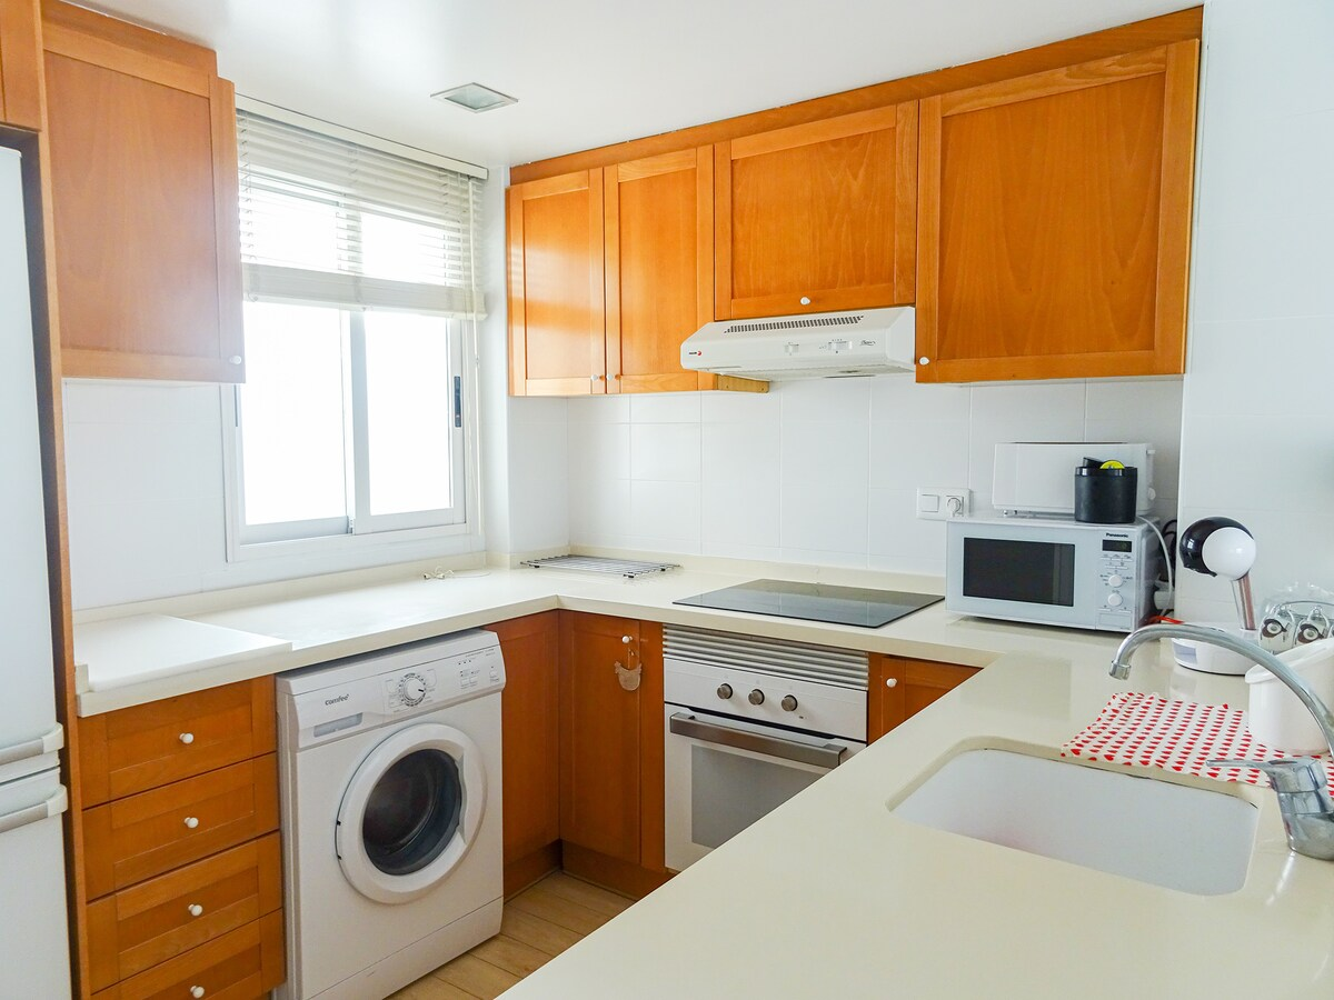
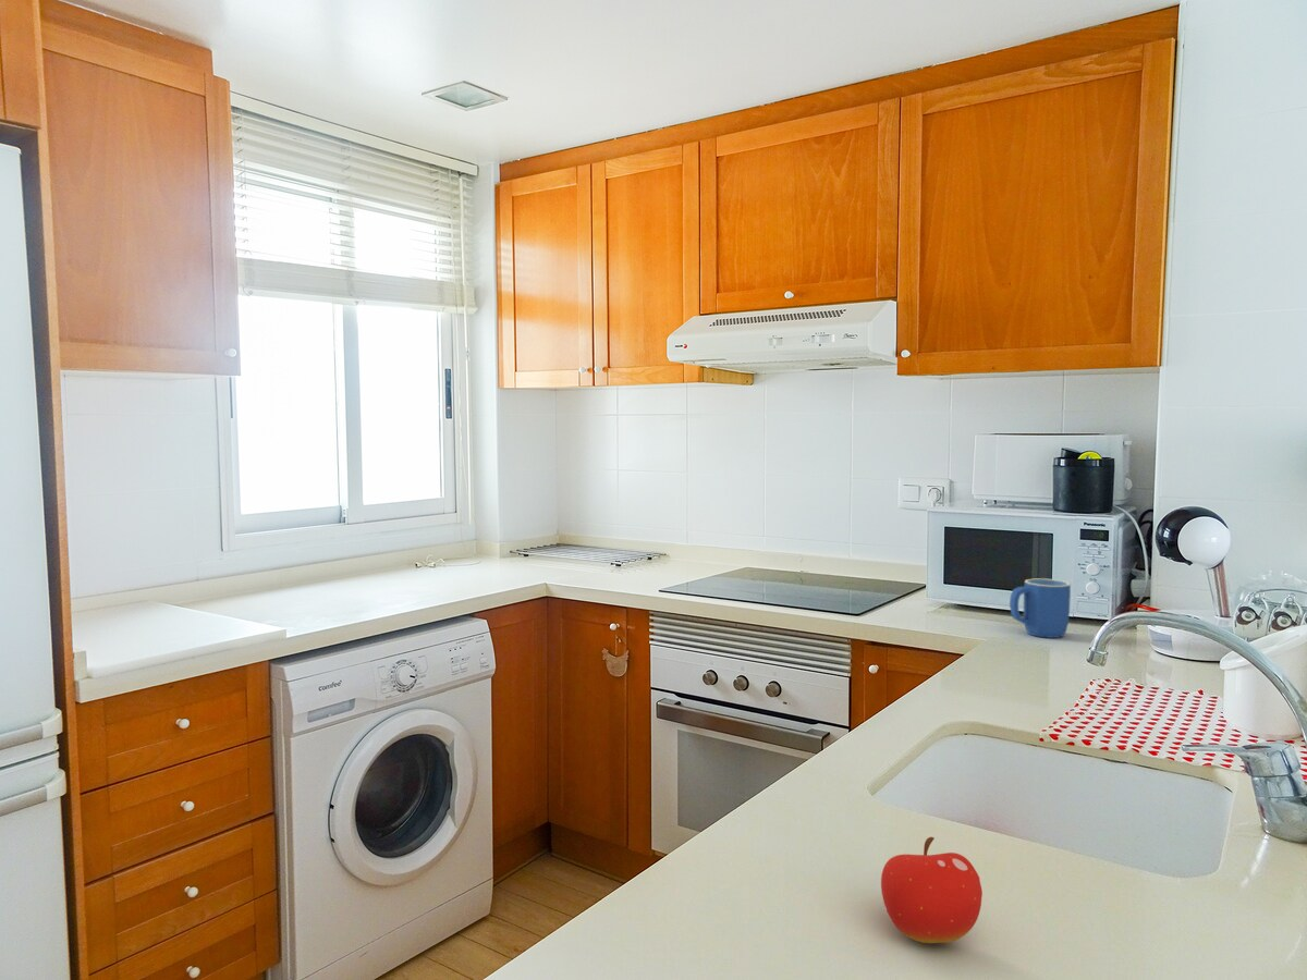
+ mug (1041, 608)
+ fruit (929, 891)
